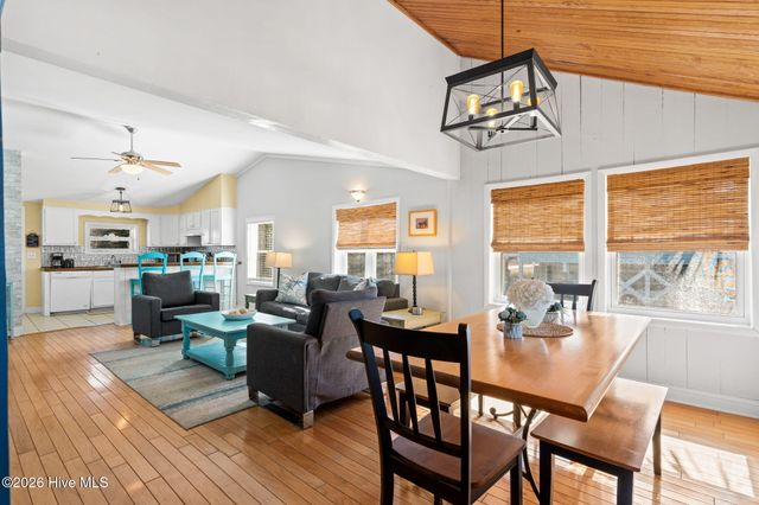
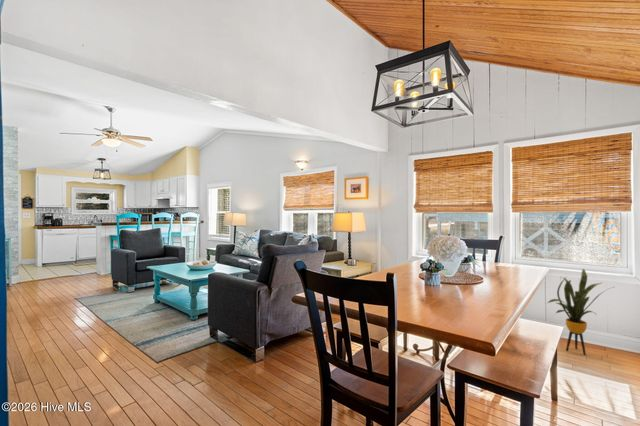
+ house plant (581, 312)
